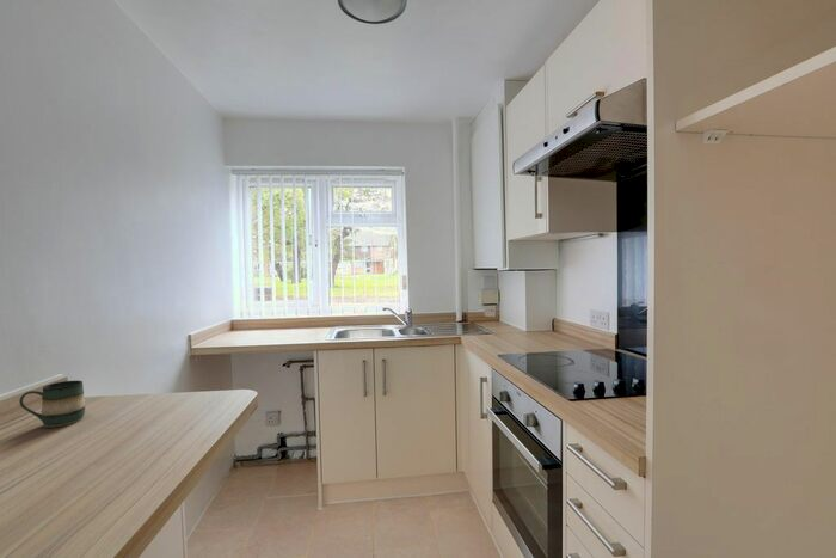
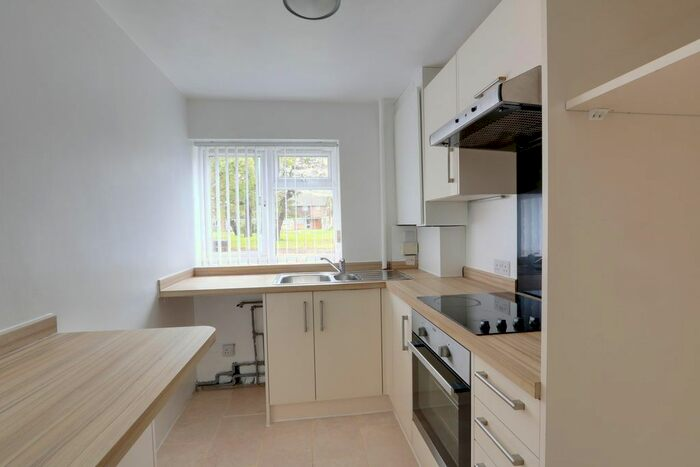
- mug (54, 404)
